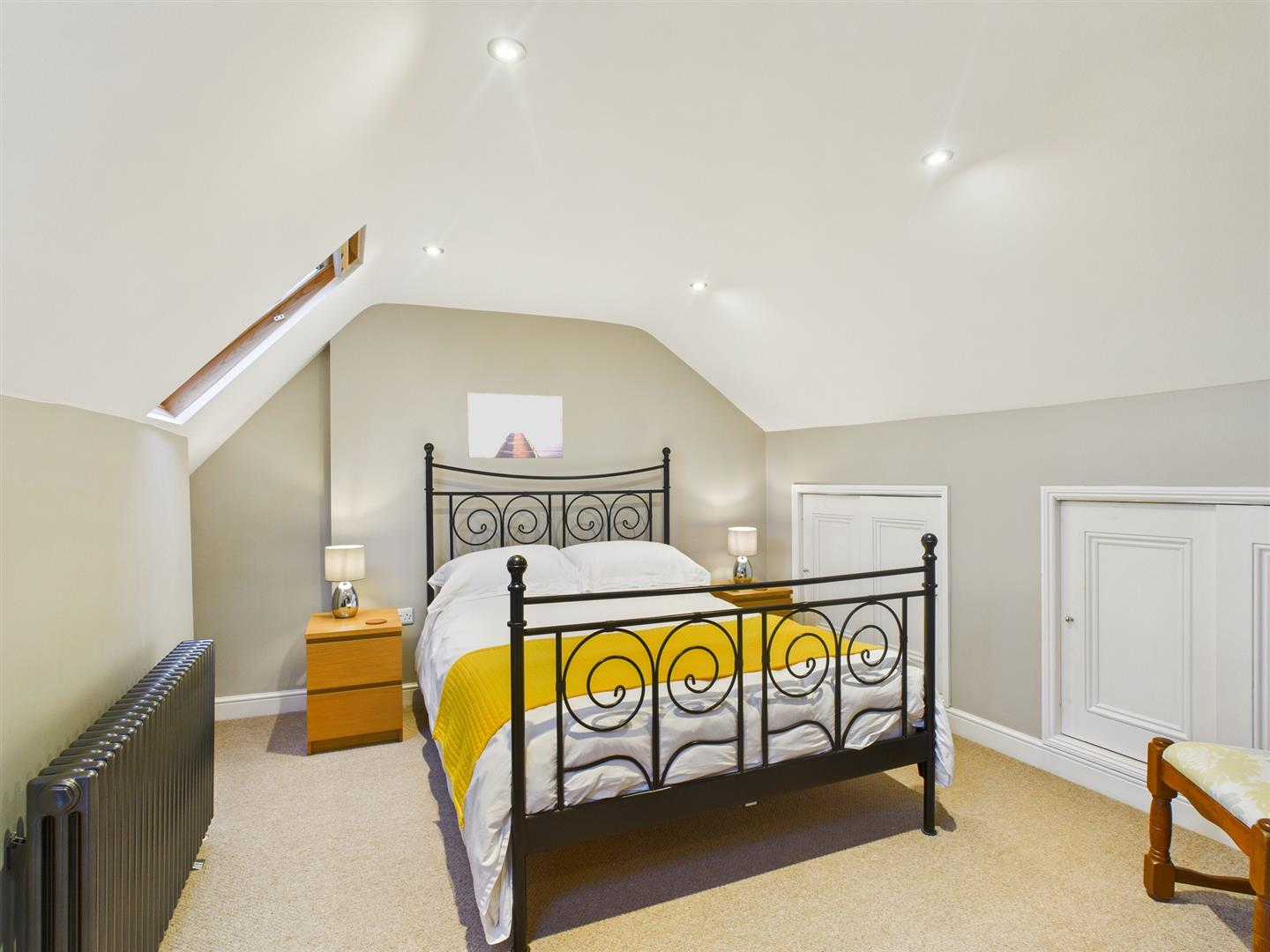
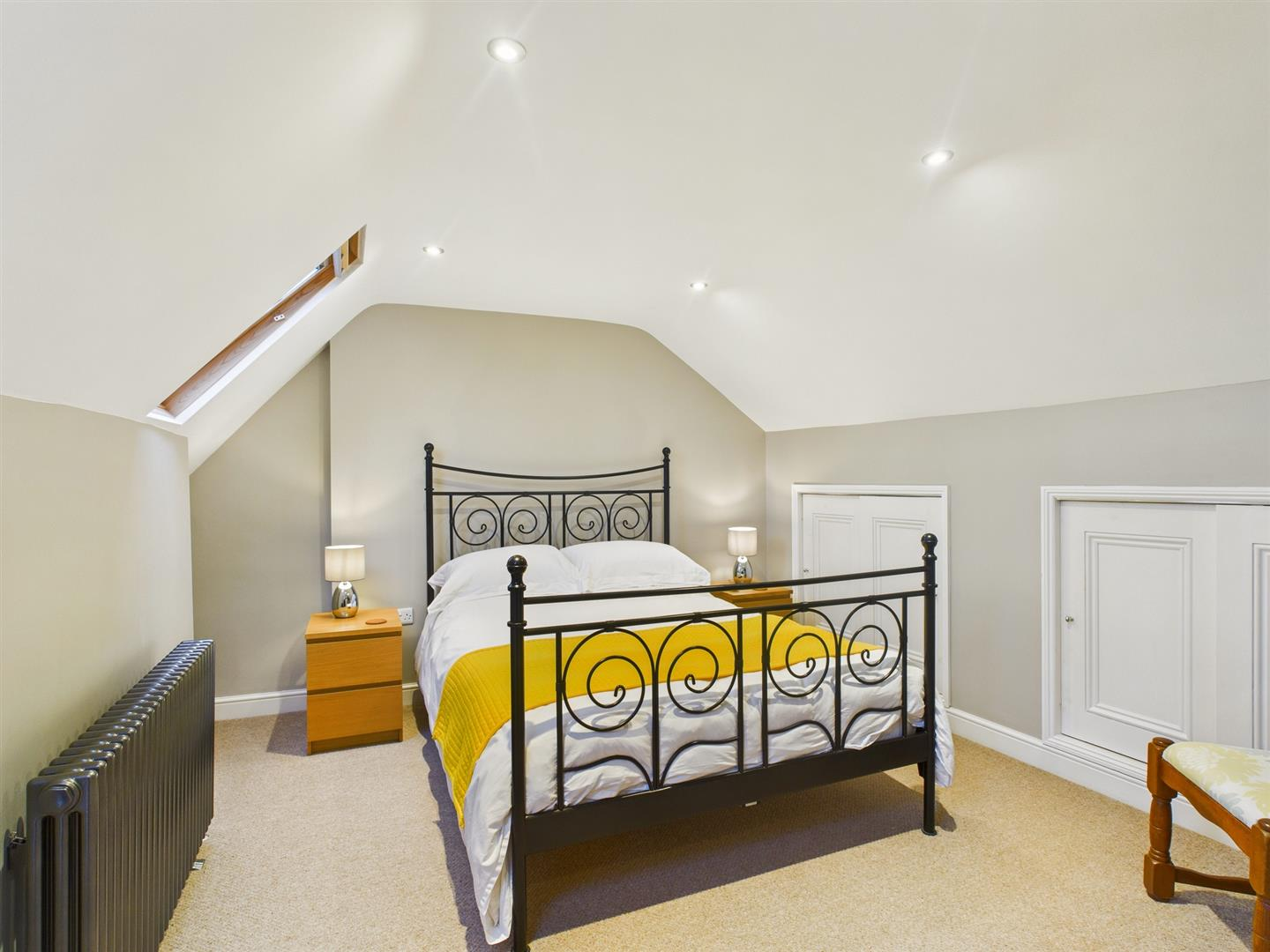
- wall art (516, 426)
